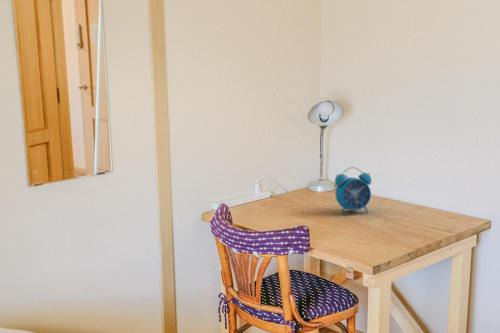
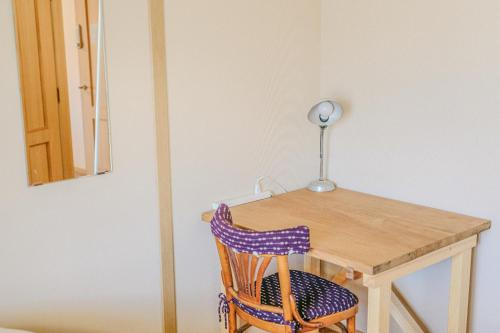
- alarm clock (354, 190)
